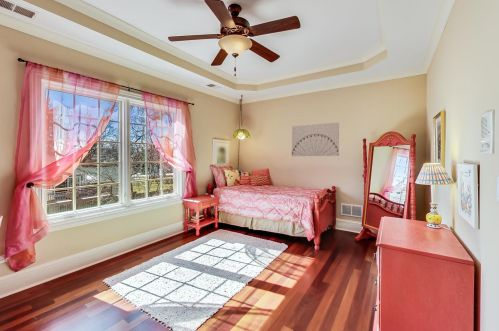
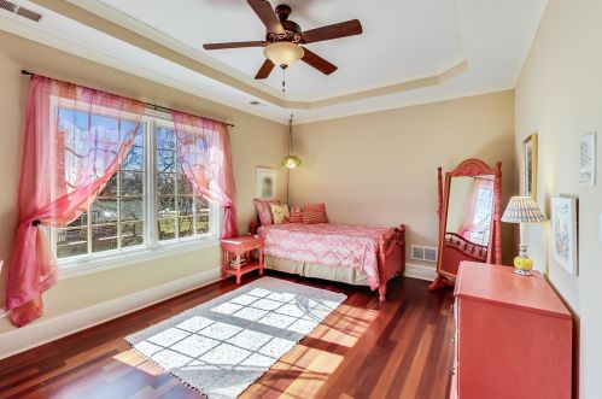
- wall art (314, 140)
